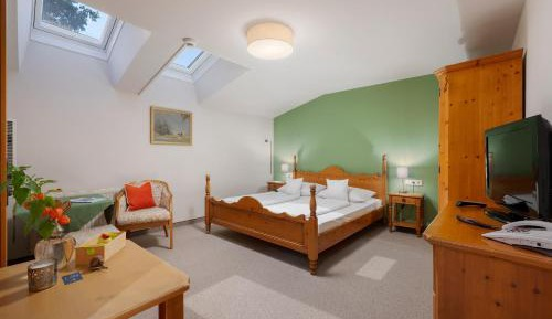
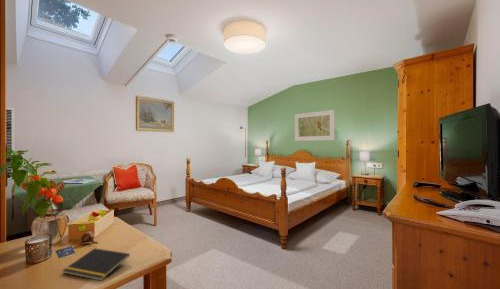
+ notepad (97, 262)
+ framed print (313, 126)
